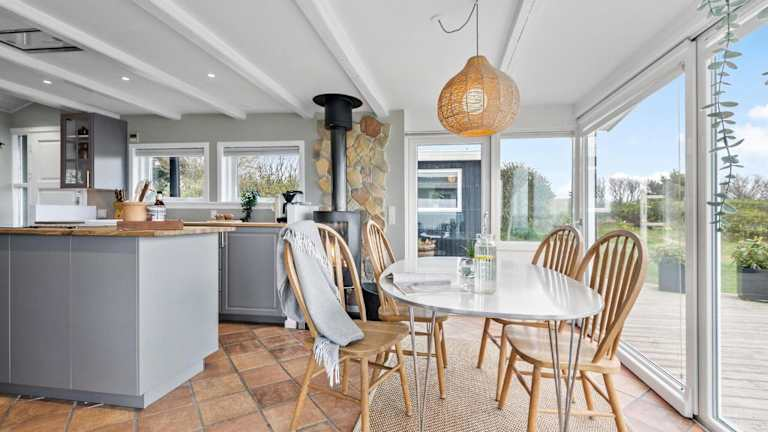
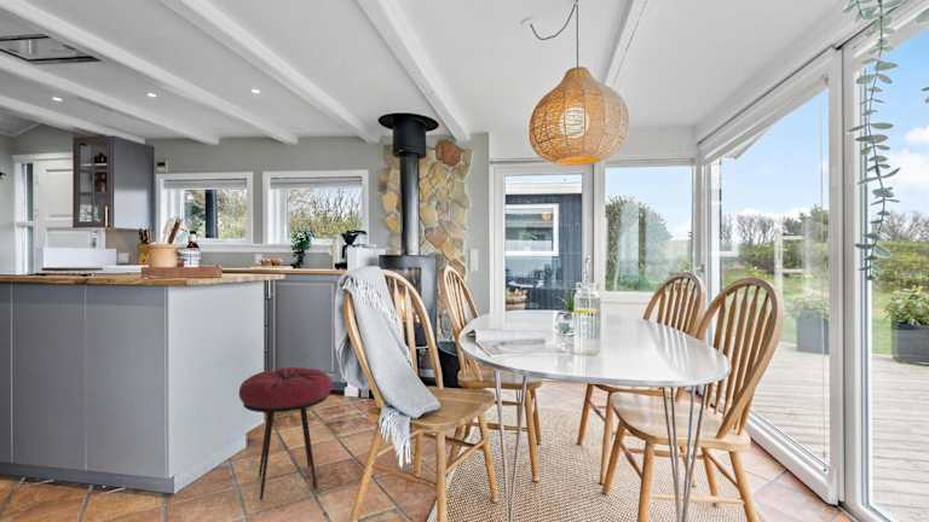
+ stool (272, 422)
